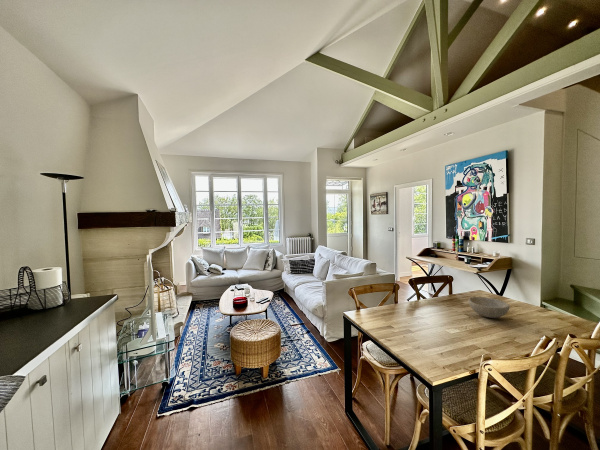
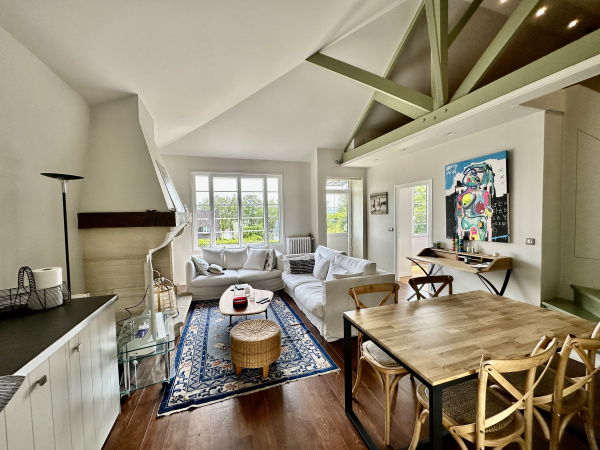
- bowl (488, 308)
